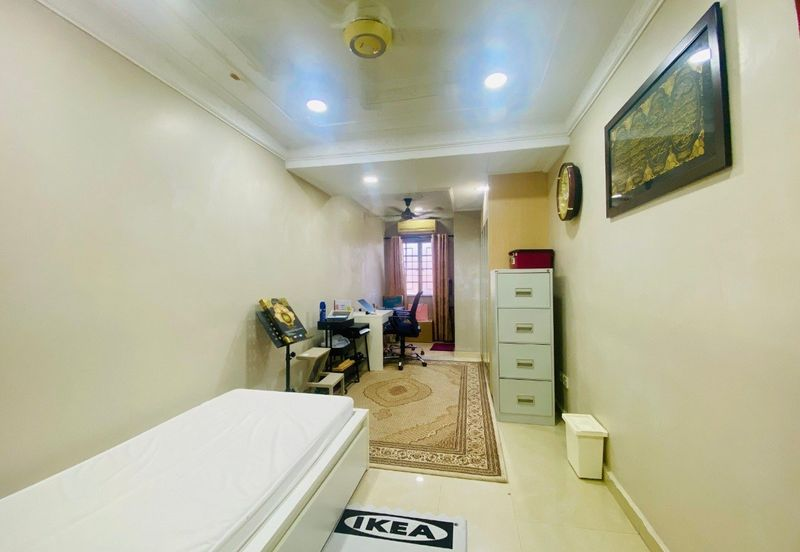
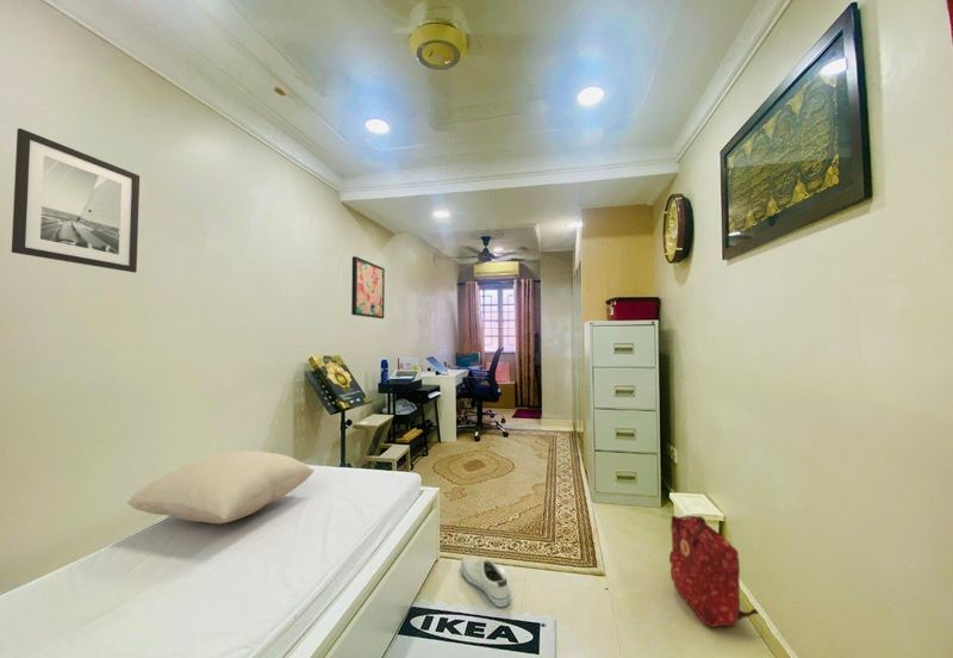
+ backpack (705, 559)
+ wall art (369, 290)
+ pillow (231, 482)
+ wall art (83, 209)
+ shoe (484, 571)
